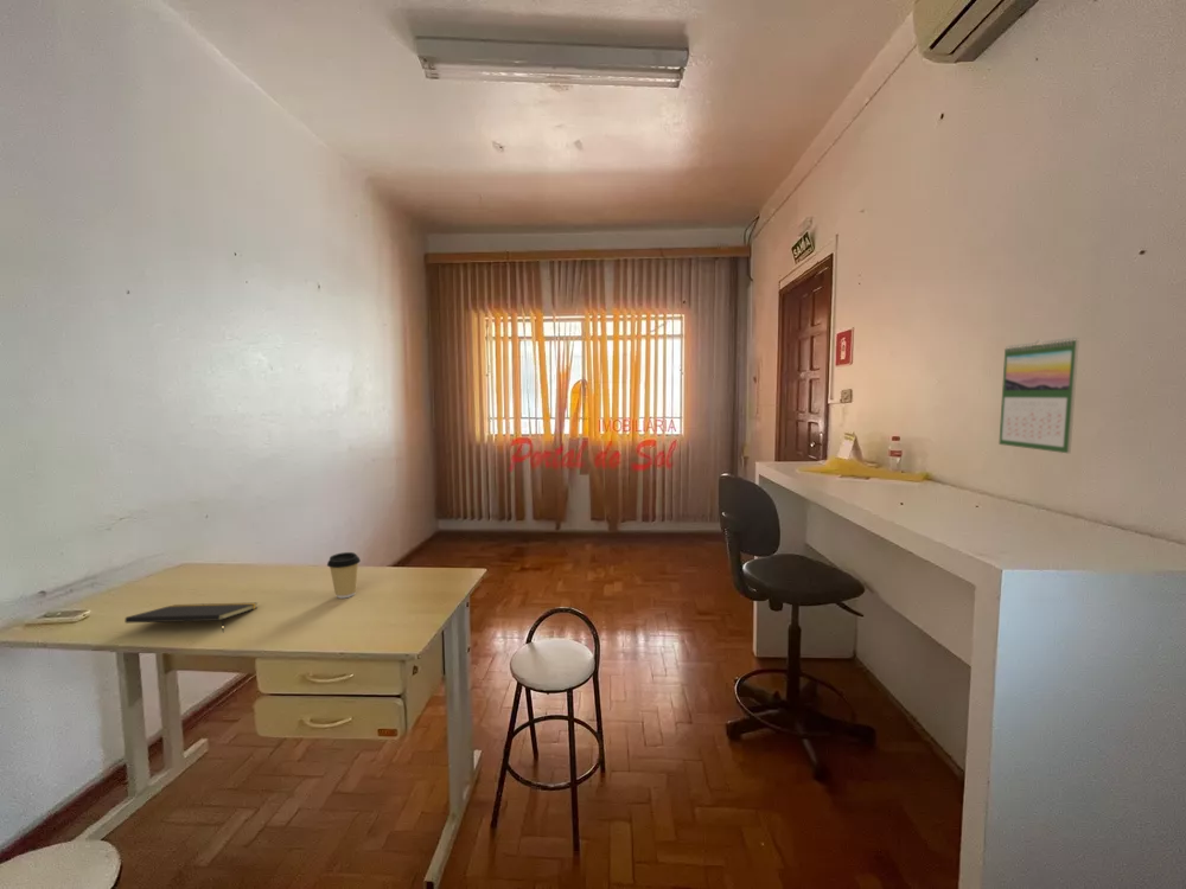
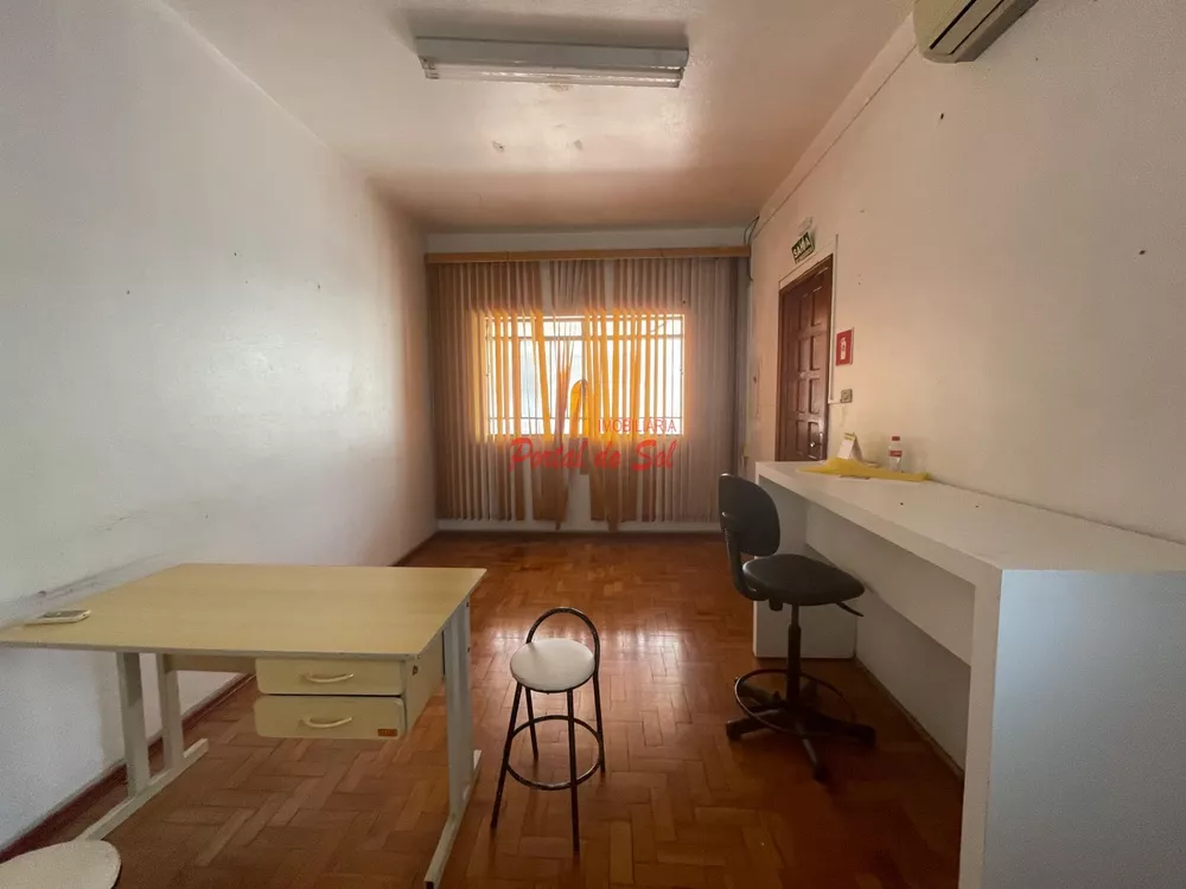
- notepad (195, 612)
- calendar (1035, 394)
- coffee cup (344, 575)
